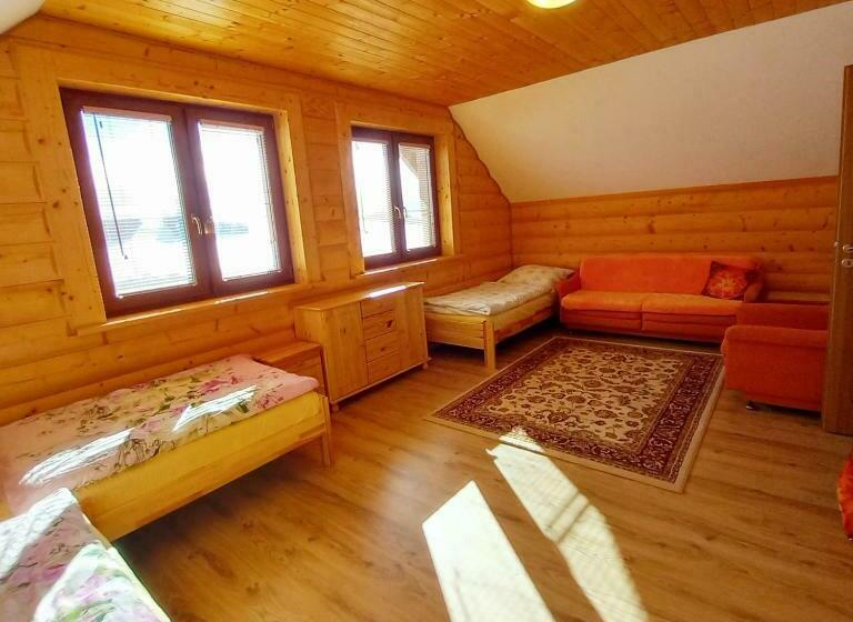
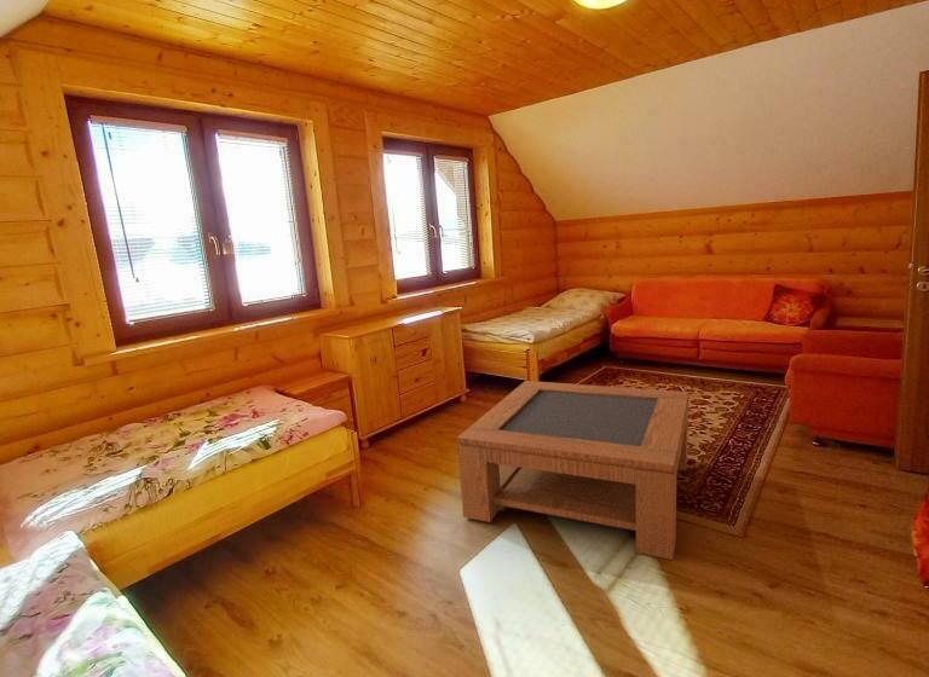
+ coffee table (582, 450)
